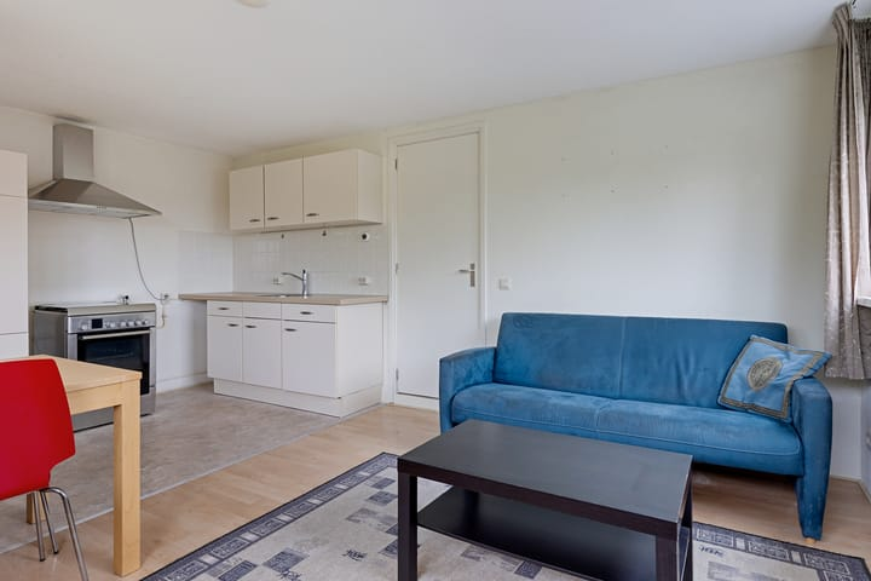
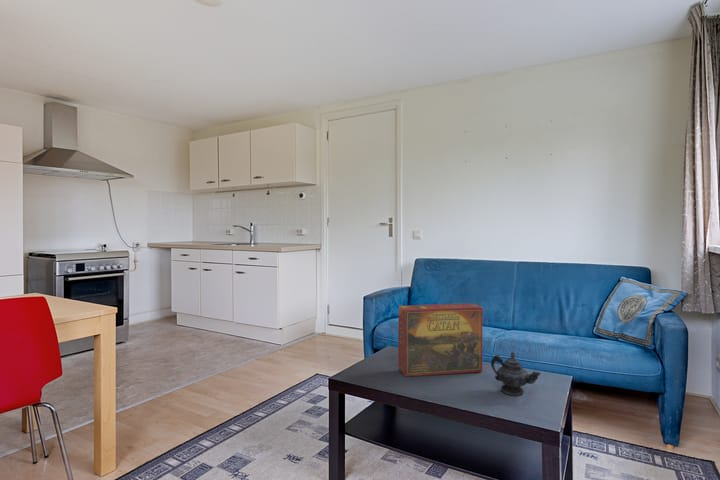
+ board game (440, 338)
+ teapot (514, 371)
